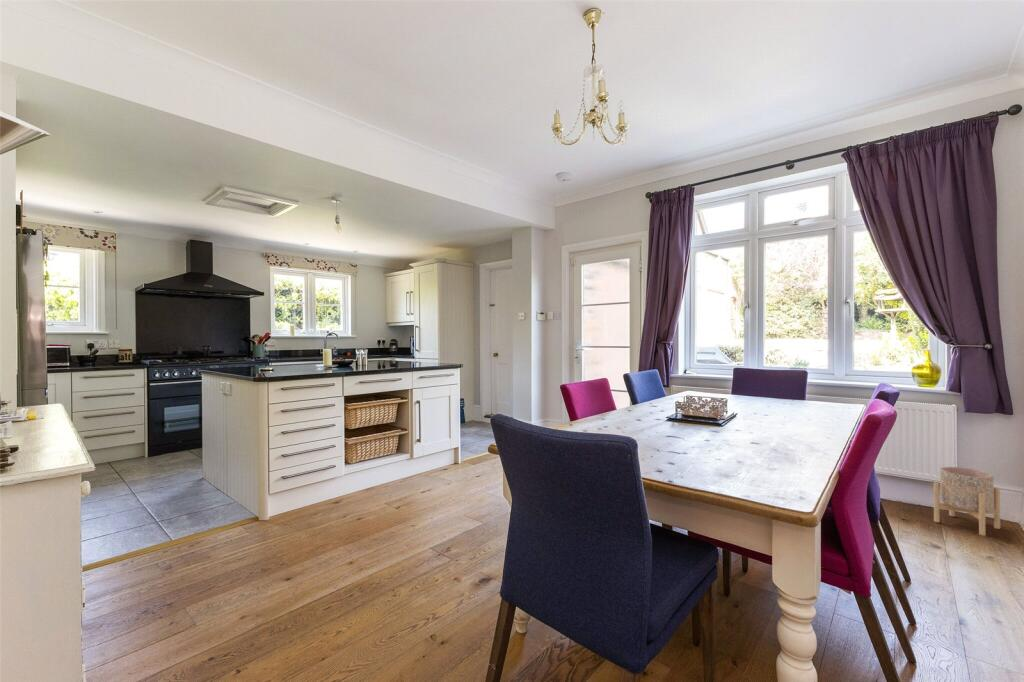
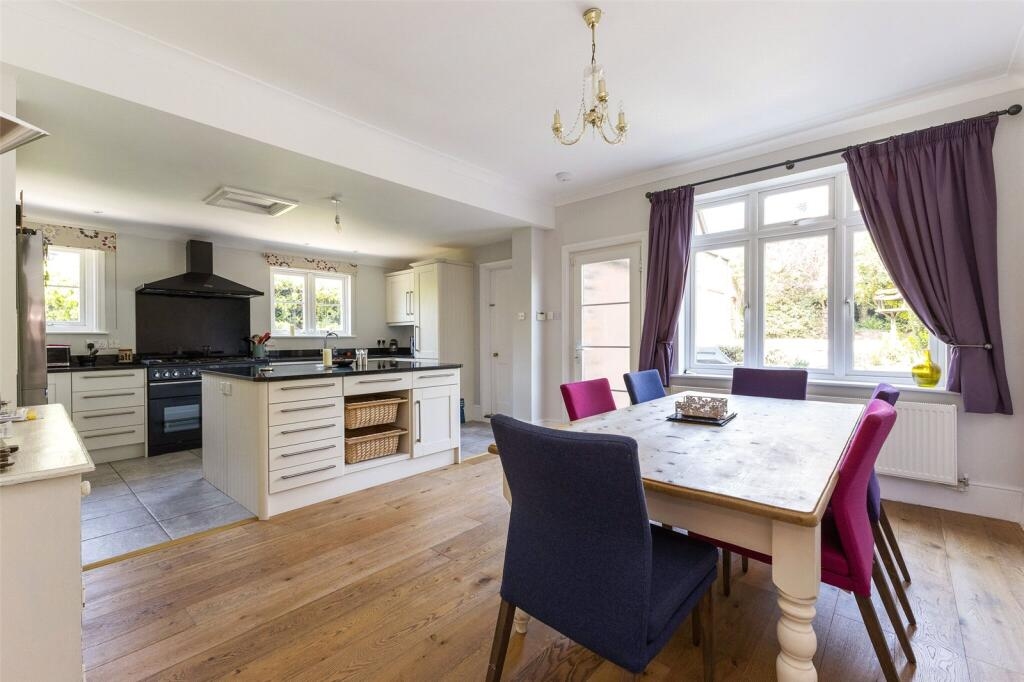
- planter (966, 498)
